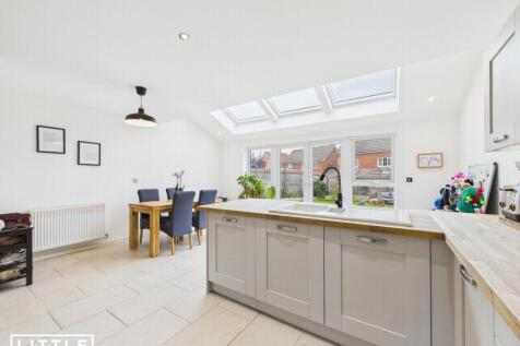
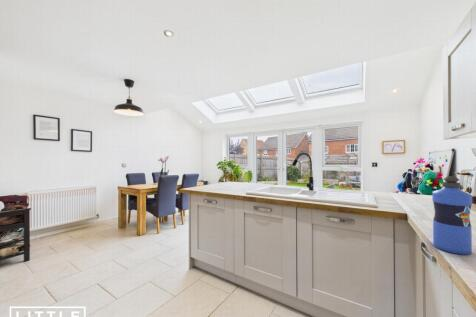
+ water bottle (451, 212)
